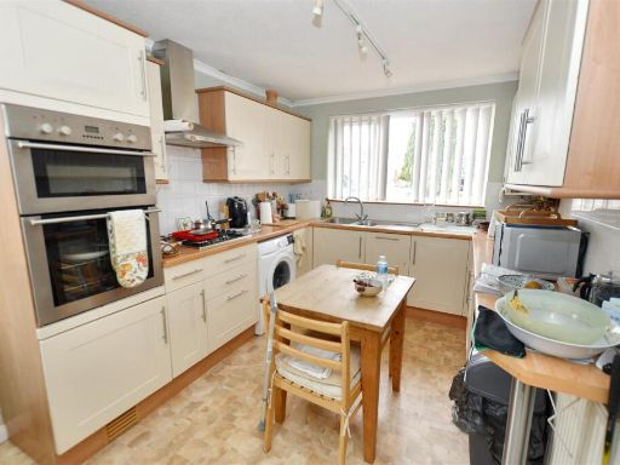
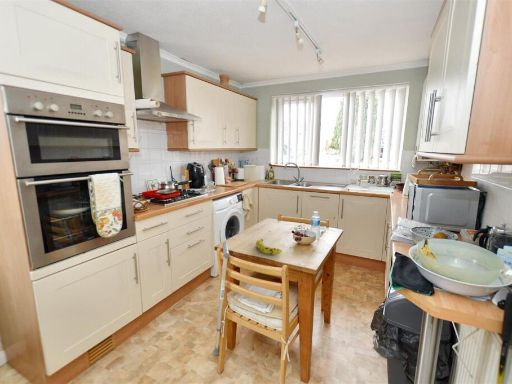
+ fruit (268, 247)
